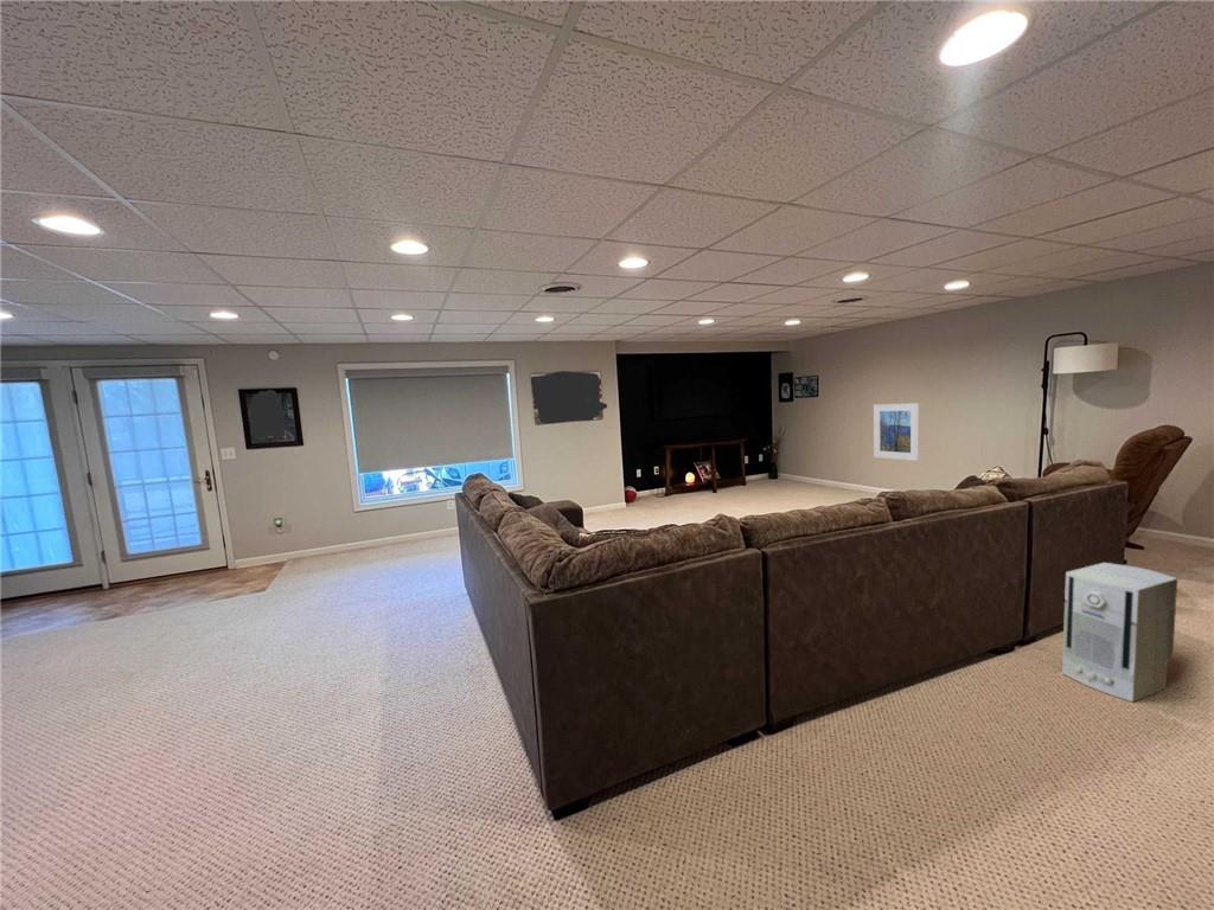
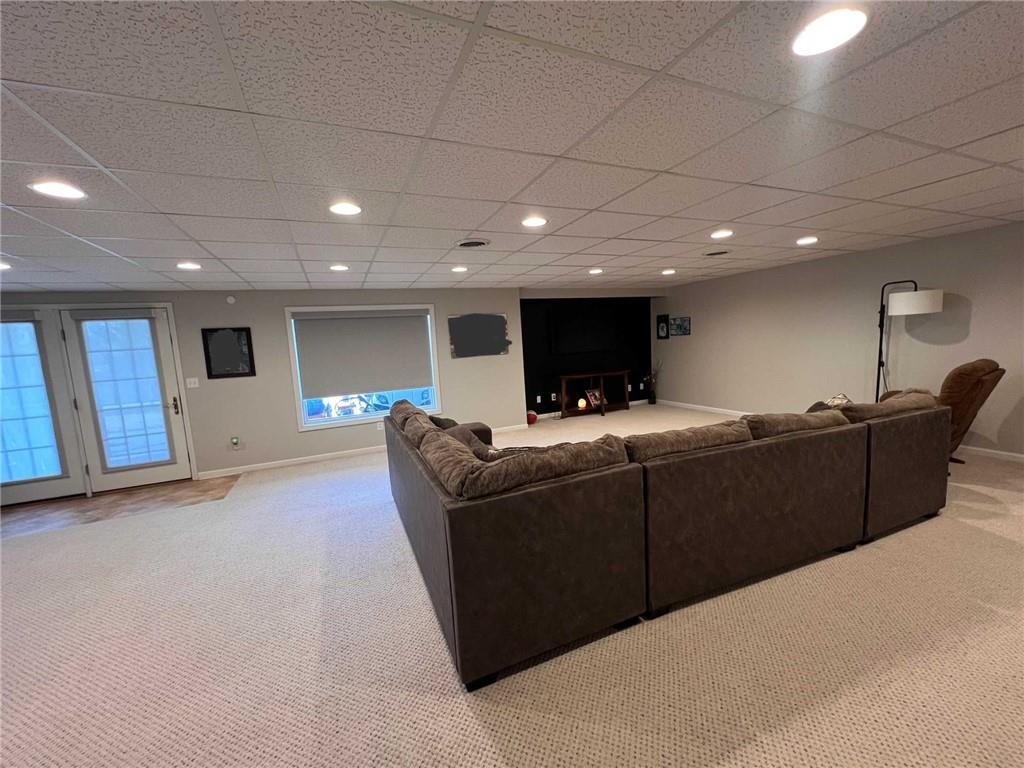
- air purifier (1117, 627)
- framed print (895, 431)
